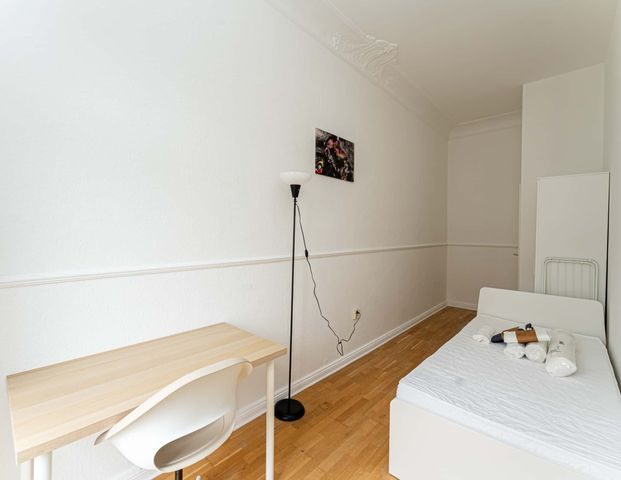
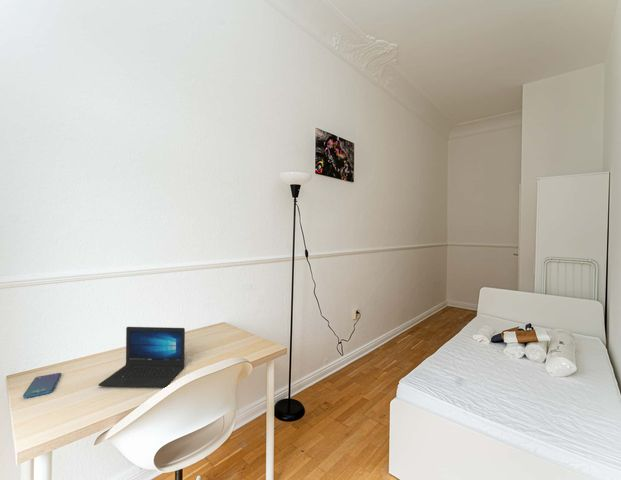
+ smartphone (43, 384)
+ laptop (144, 354)
